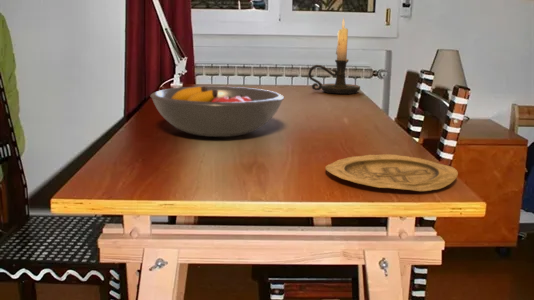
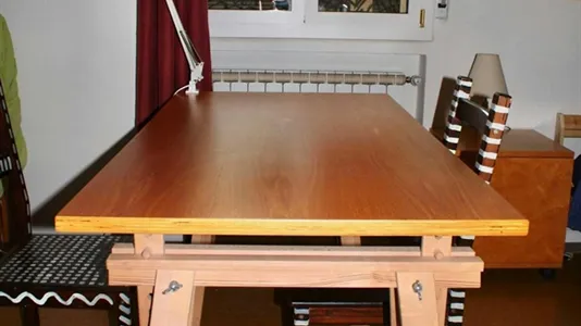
- fruit bowl (217, 108)
- plate (390, 171)
- candle holder (336, 53)
